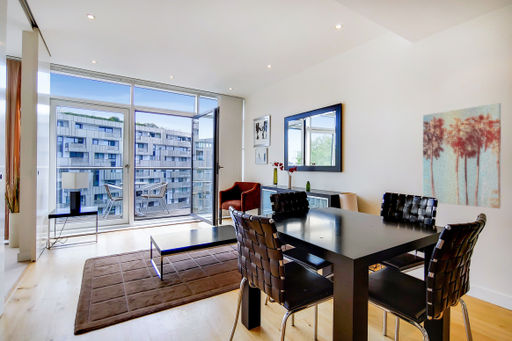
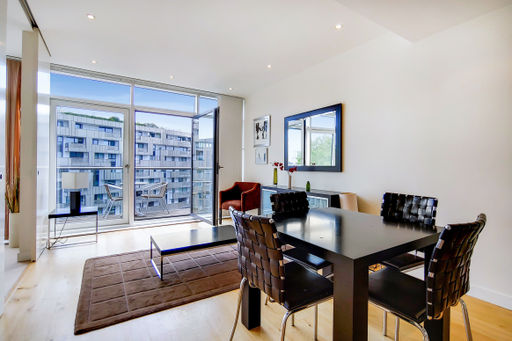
- wall art (457, 157)
